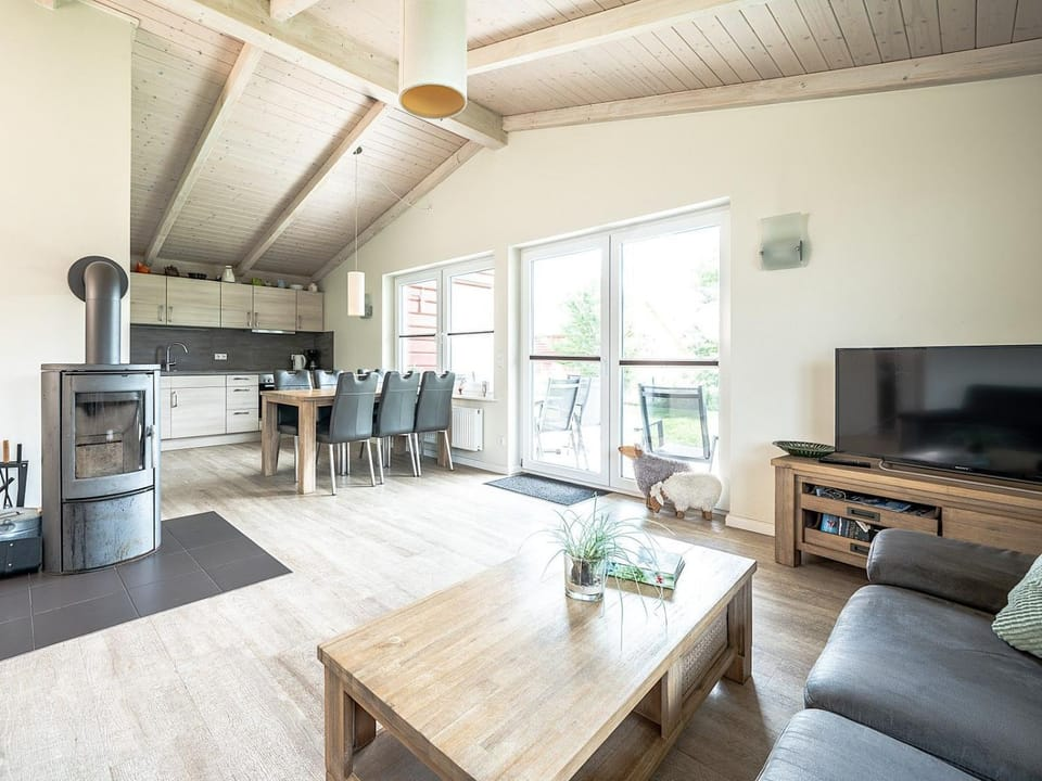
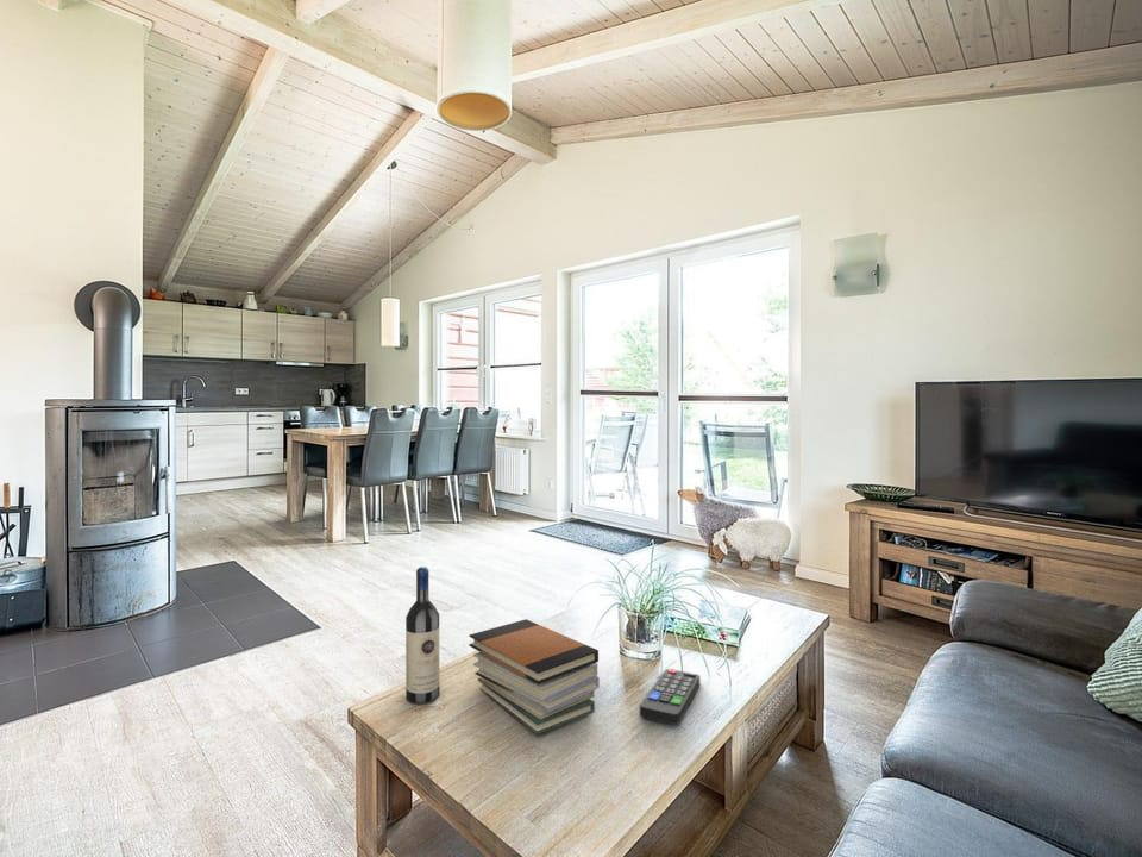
+ wine bottle (422, 631)
+ remote control (671, 693)
+ book stack (533, 671)
